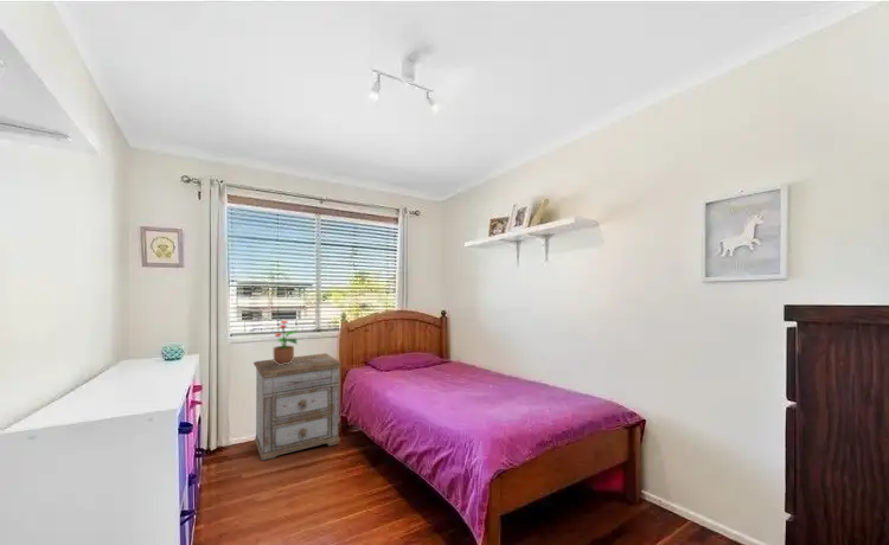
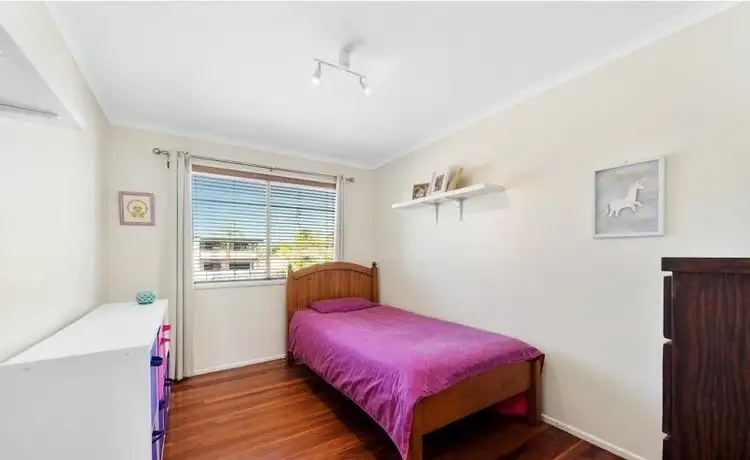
- potted flower (286, 341)
- nightstand (296, 402)
